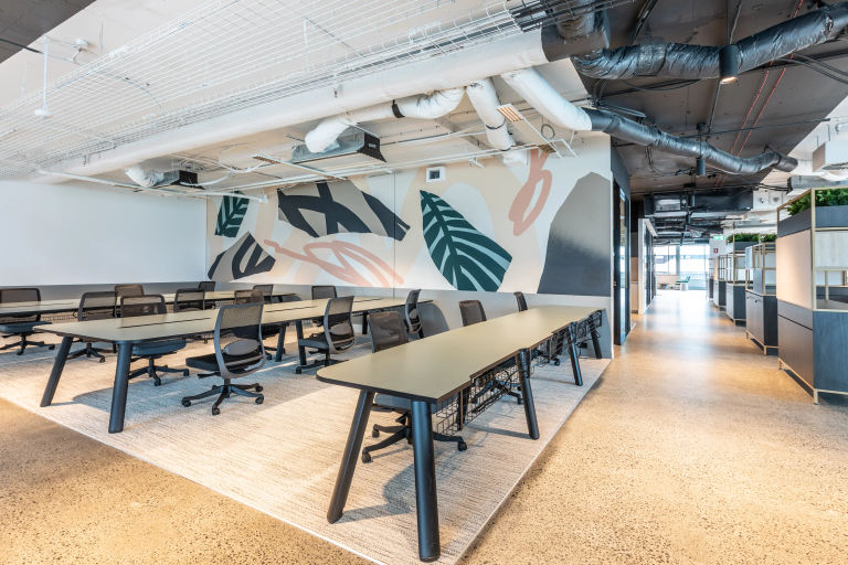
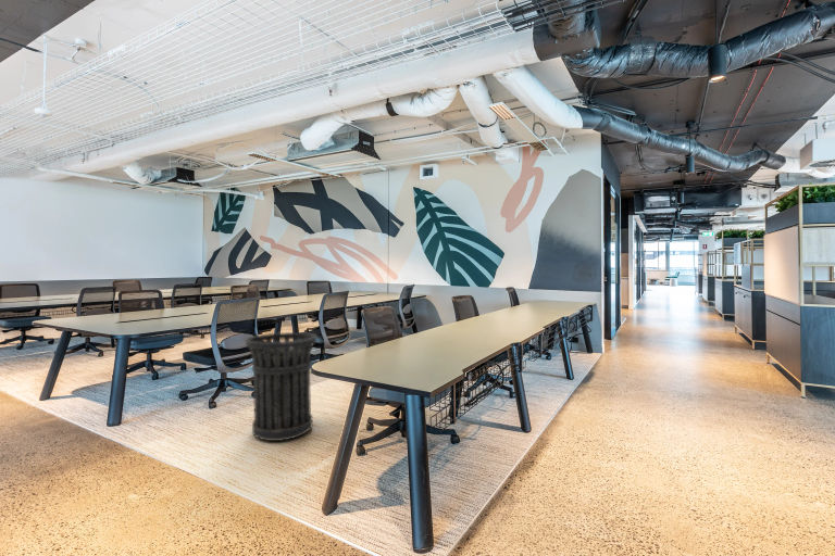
+ trash can (282, 383)
